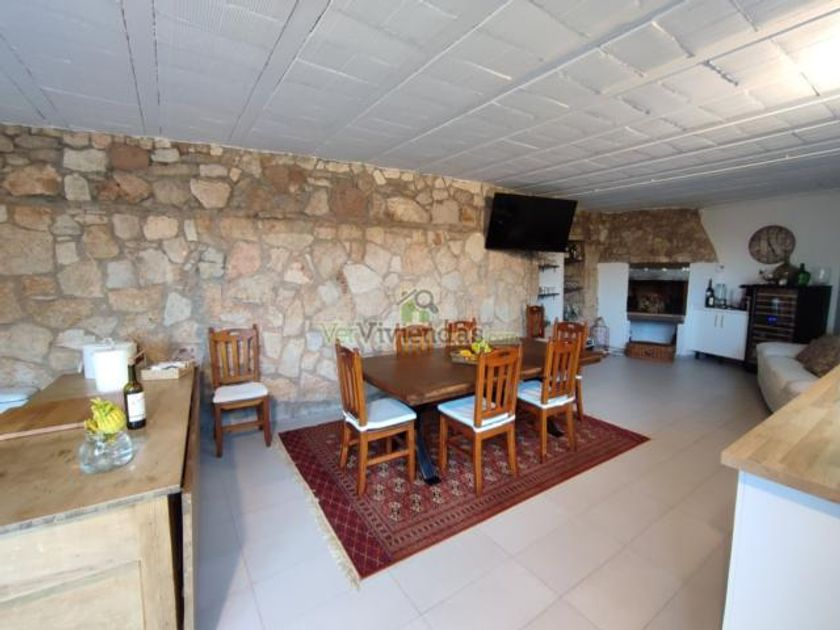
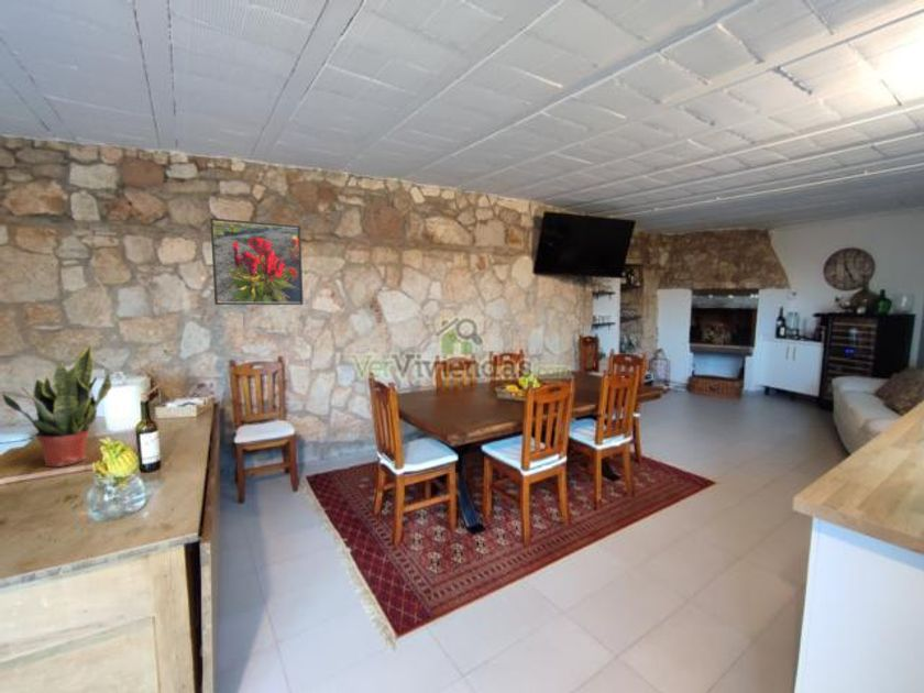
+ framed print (258, 264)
+ potted plant (56, 404)
